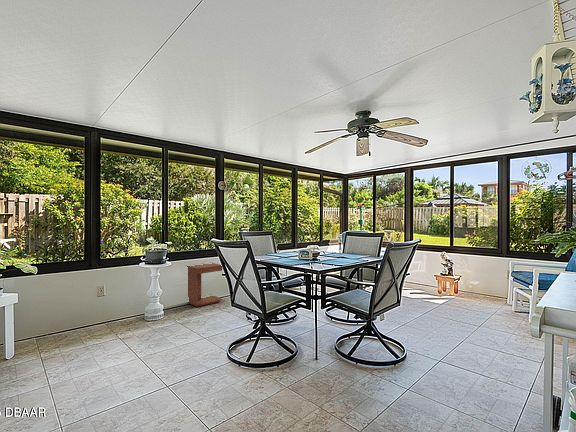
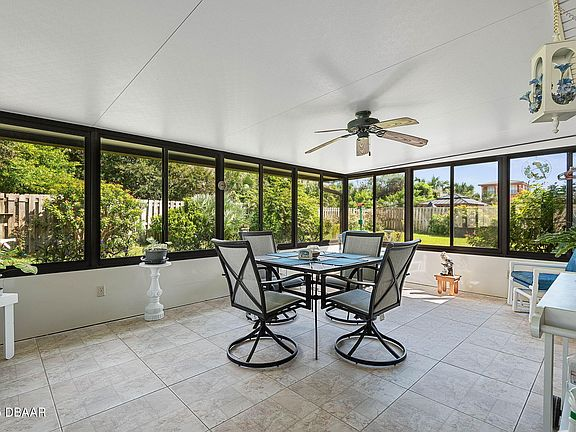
- side table (200, 284)
